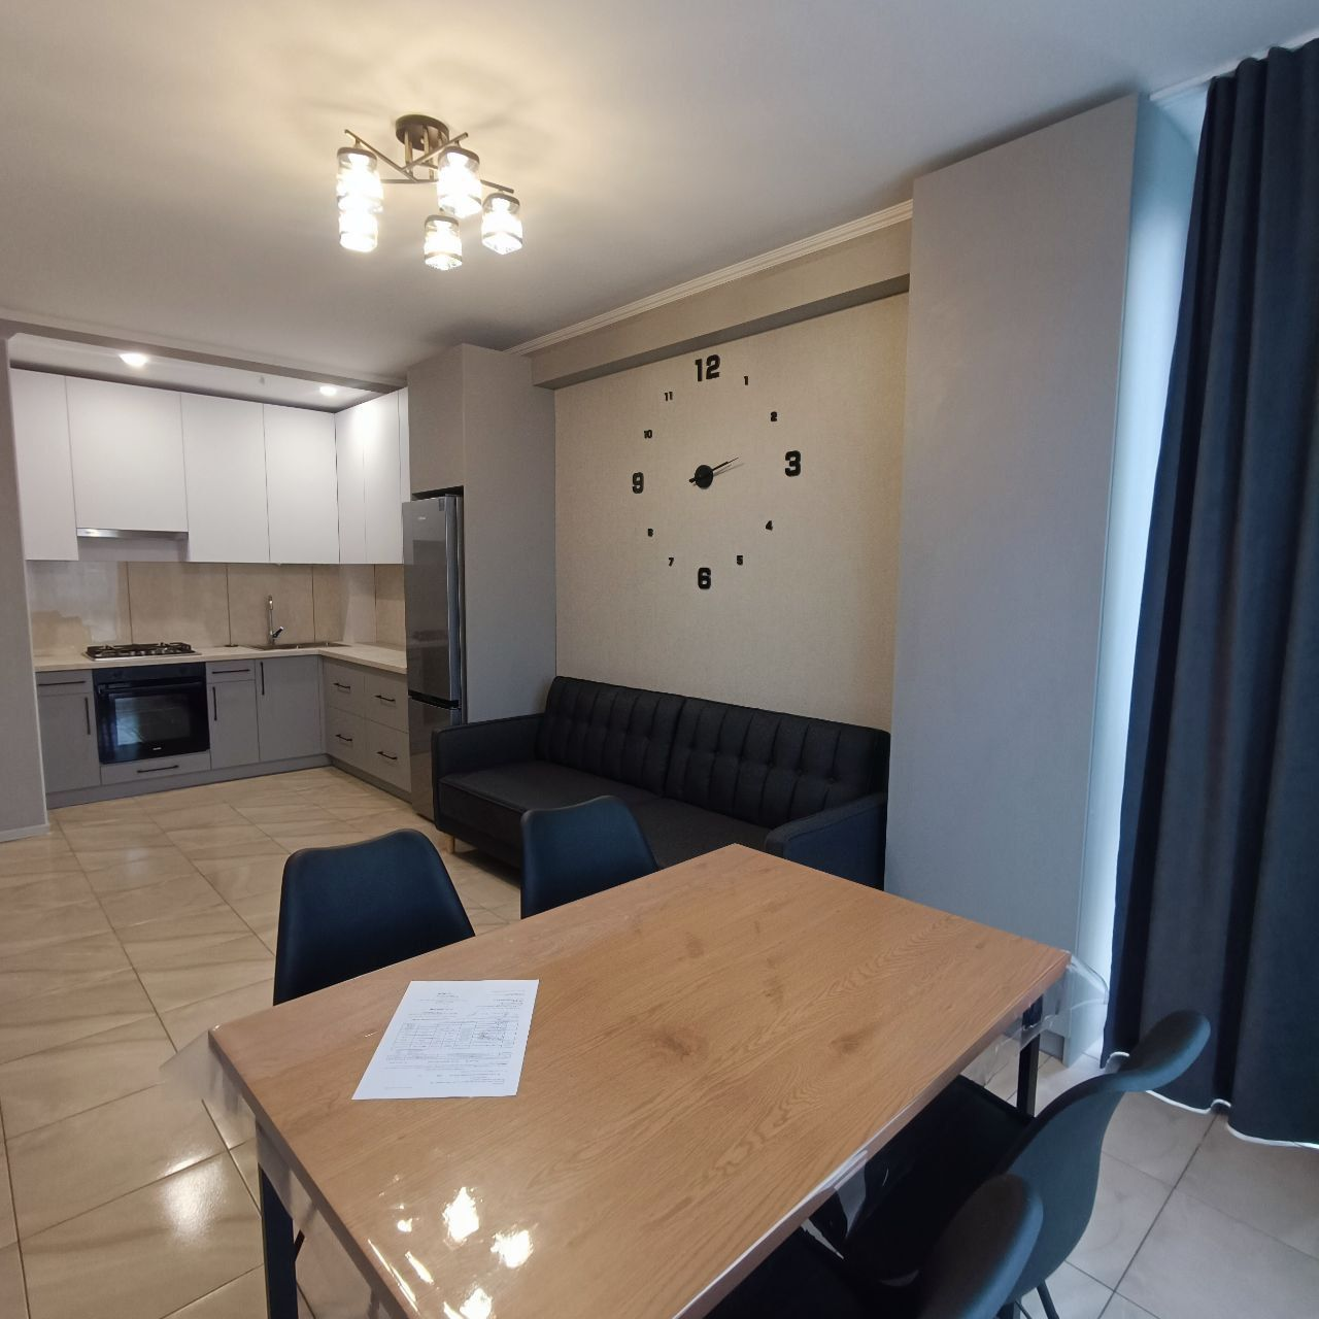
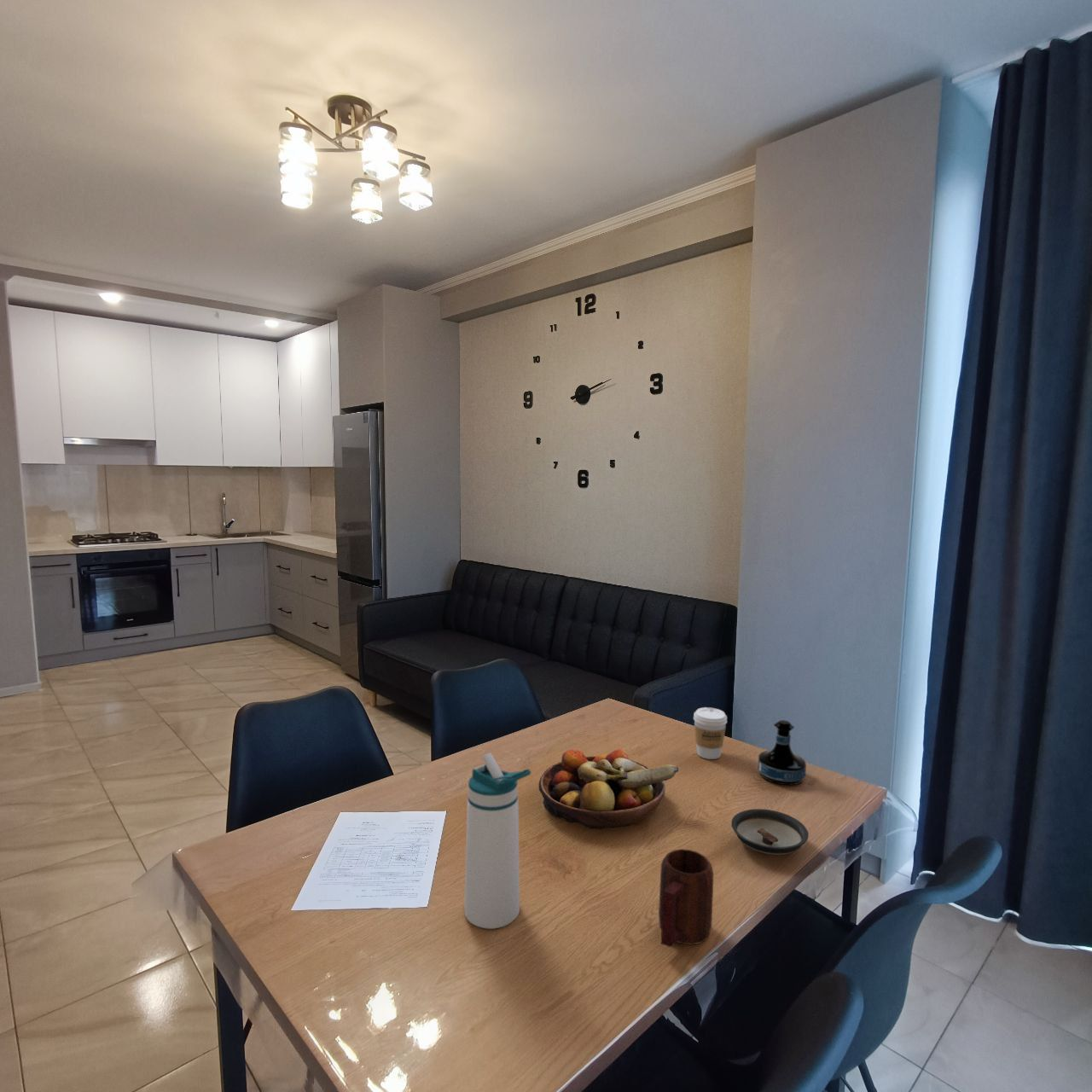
+ water bottle (497, 837)
+ mug (681, 899)
+ coffee cup (709, 733)
+ saucer (769, 835)
+ fruit bowl (603, 776)
+ tequila bottle (782, 749)
